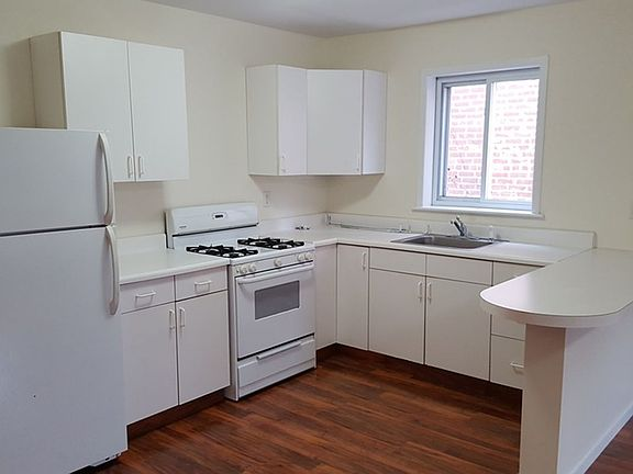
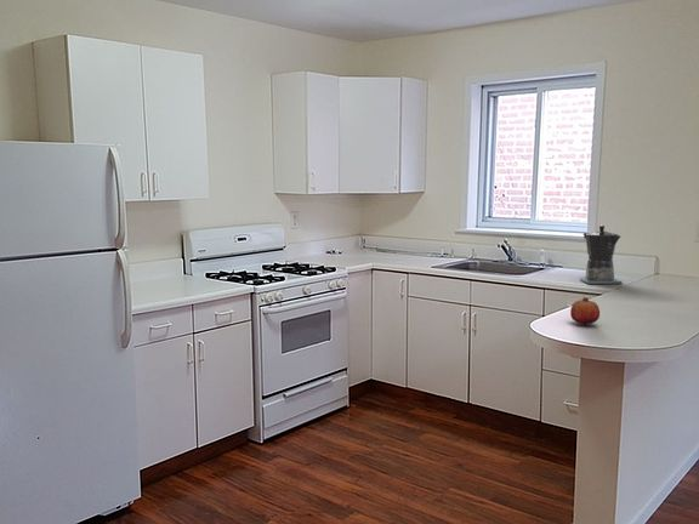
+ fruit (584, 311)
+ coffee maker (599, 252)
